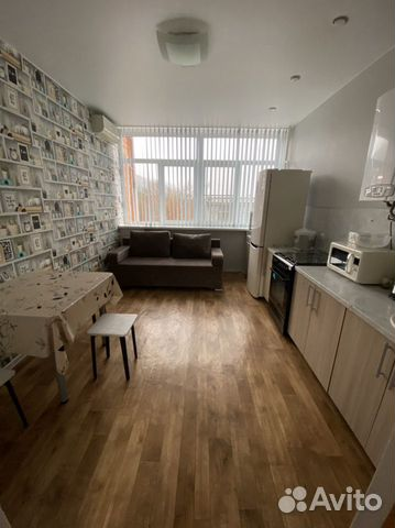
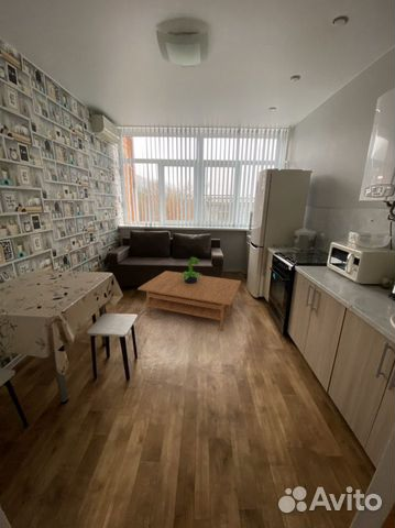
+ coffee table (191, 297)
+ potted plant (190, 270)
